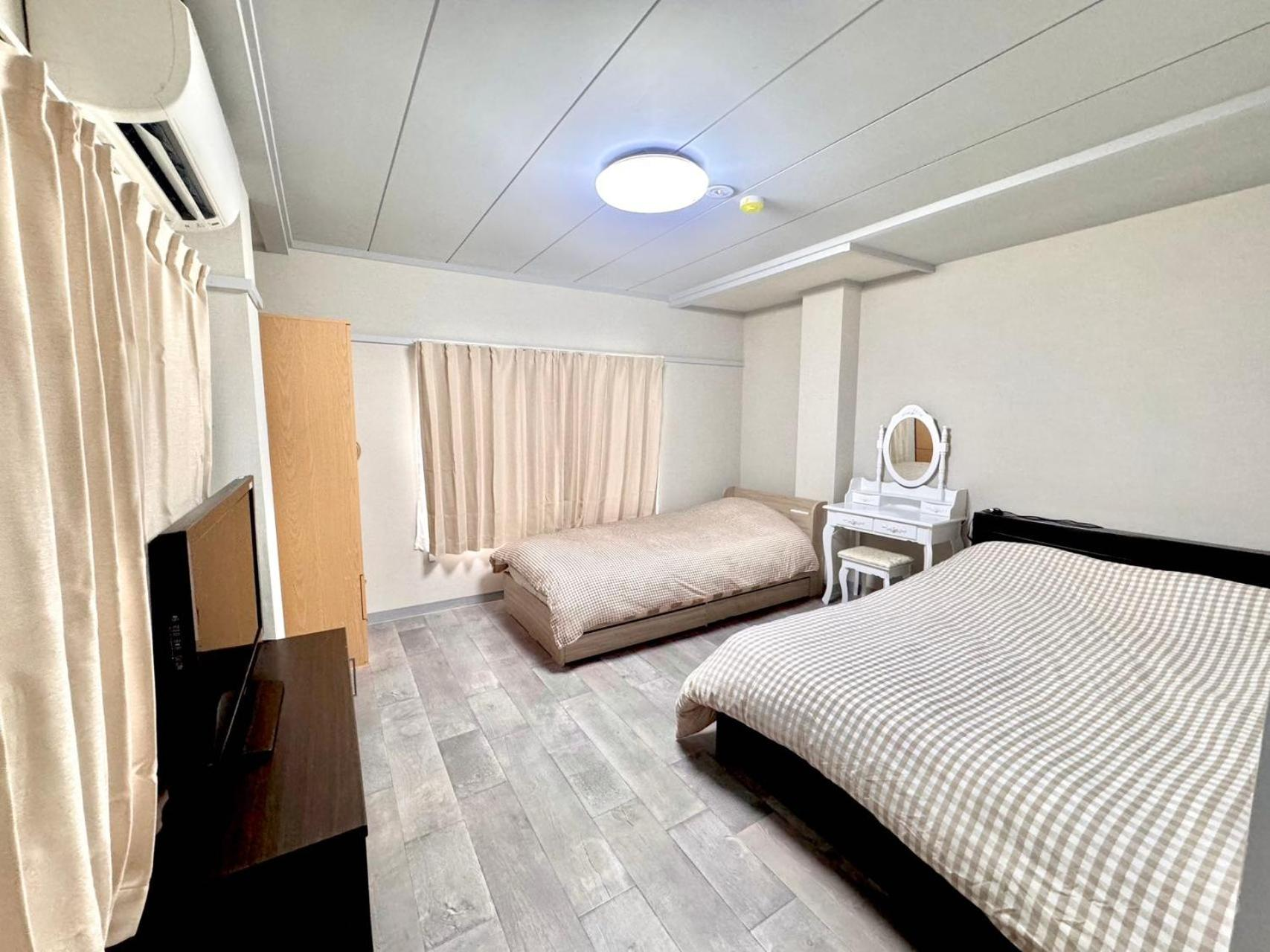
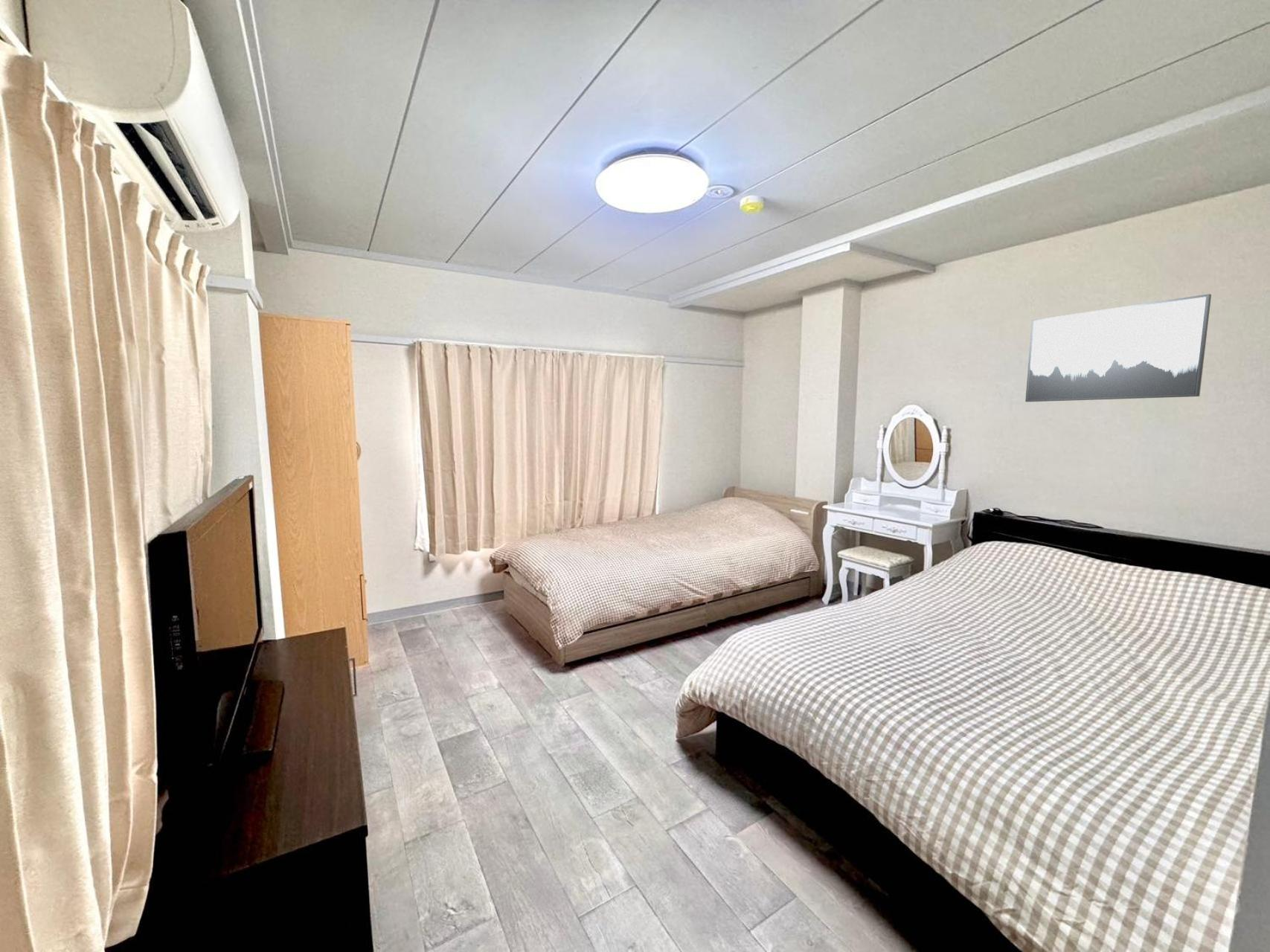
+ wall art (1107, 354)
